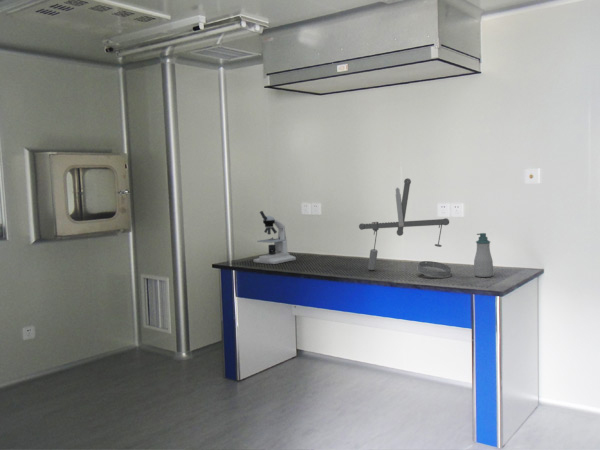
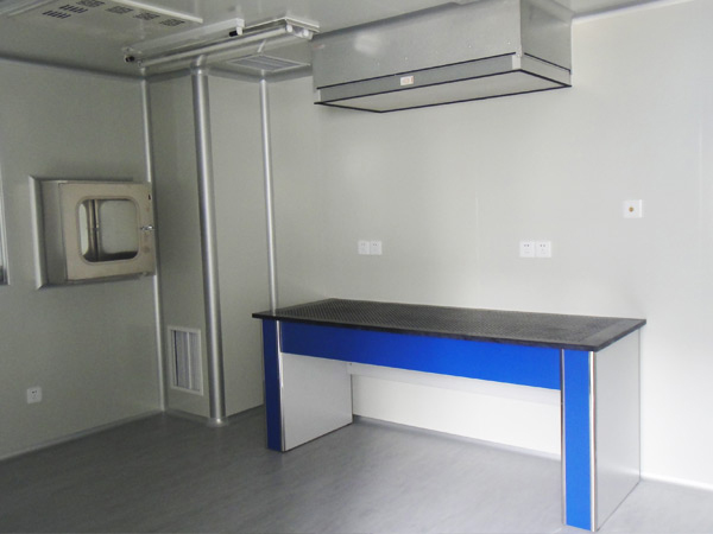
- microscope (274, 233)
- laboratory equipment (403, 226)
- soap bottle (483, 254)
